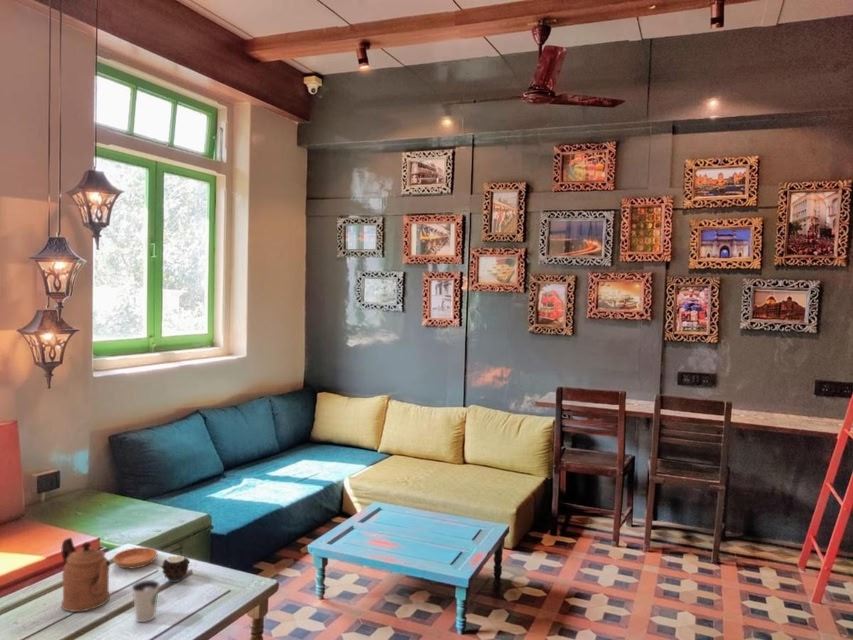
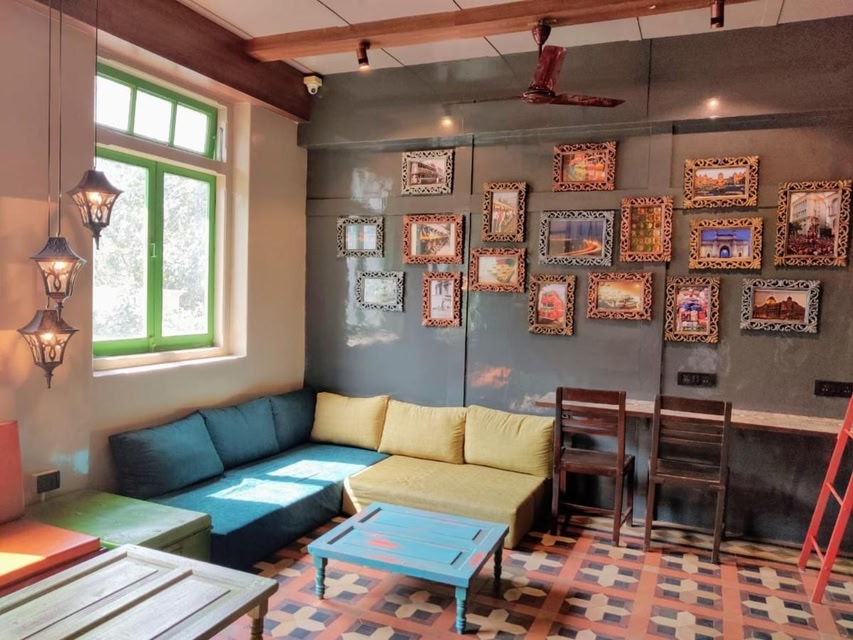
- coffeepot (85, 571)
- candle (175, 566)
- dixie cup (145, 601)
- saucer (135, 558)
